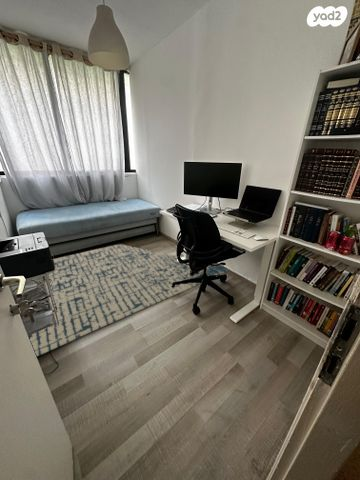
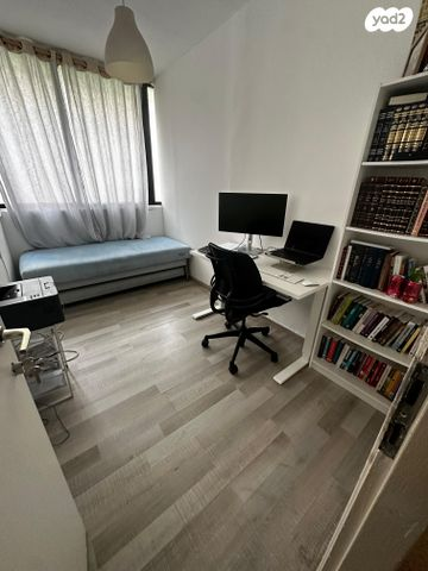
- rug (115, 271)
